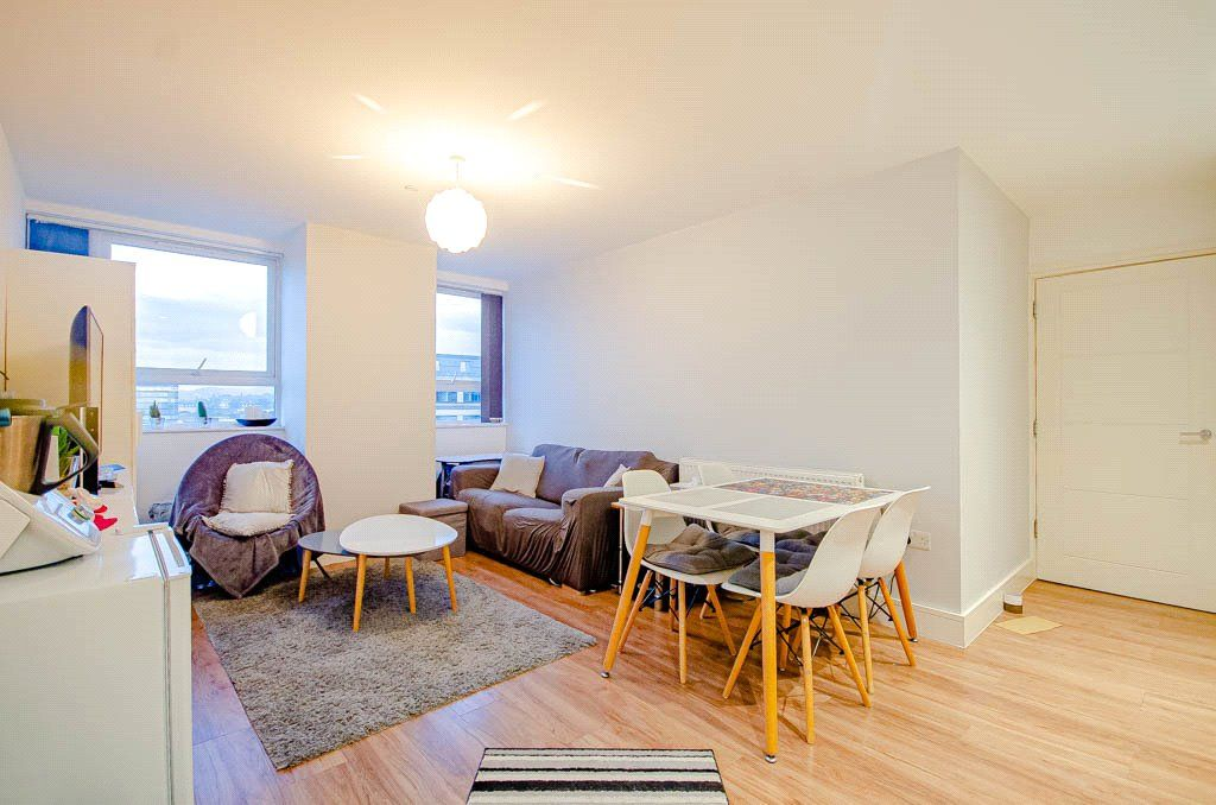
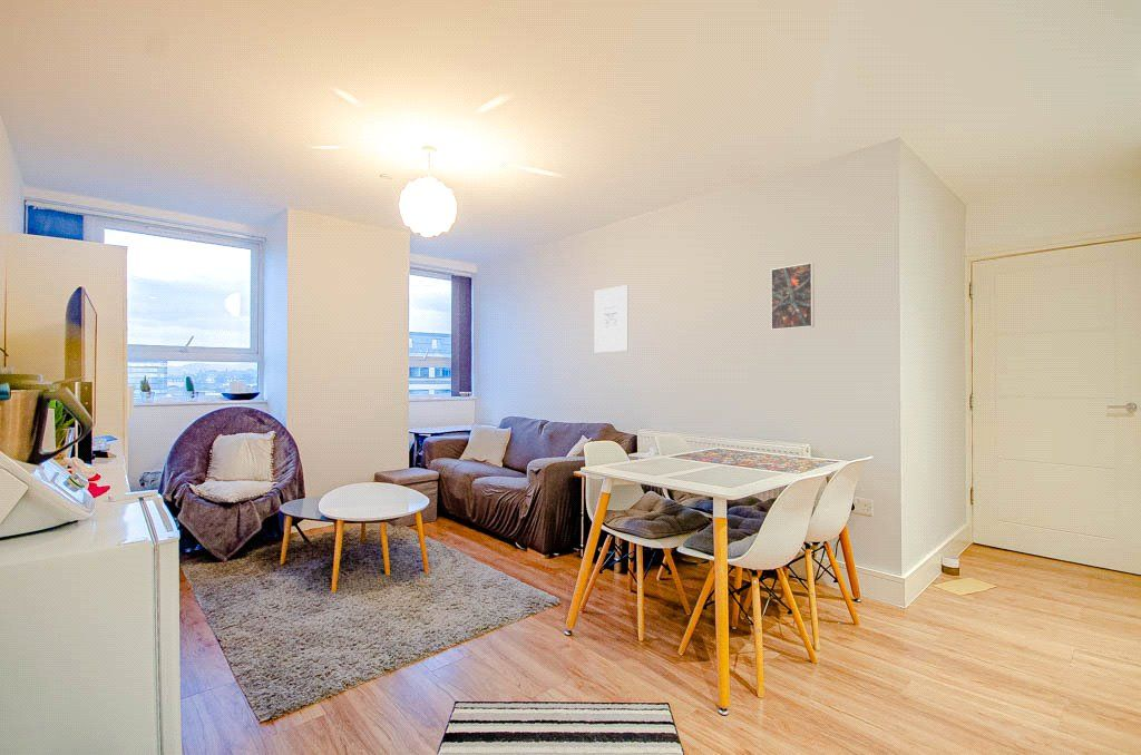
+ wall art (611, 320)
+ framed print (791, 297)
